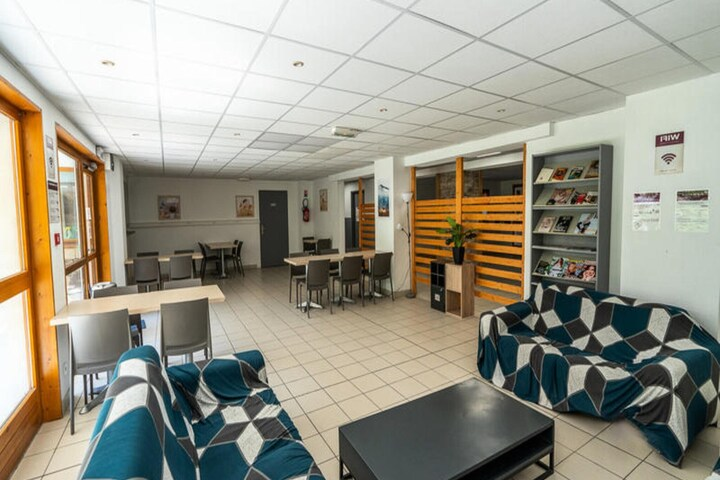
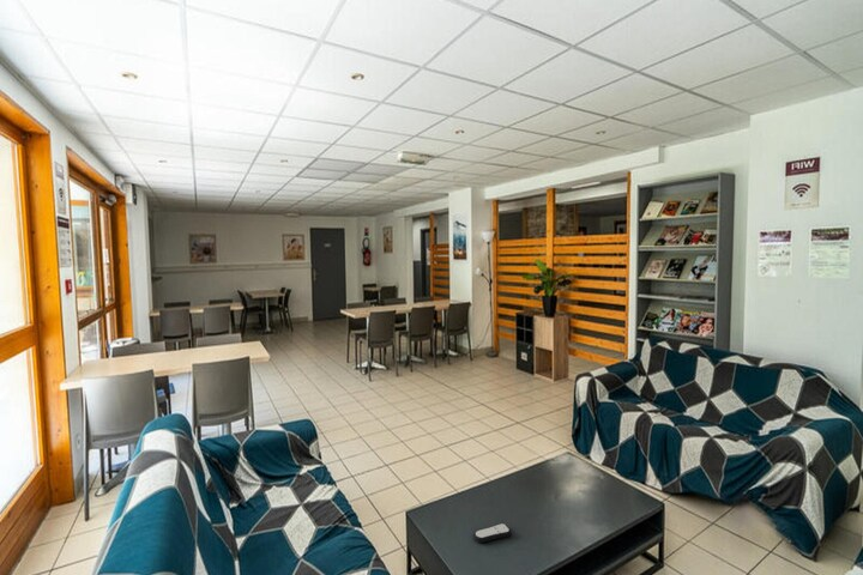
+ remote control (491, 532)
